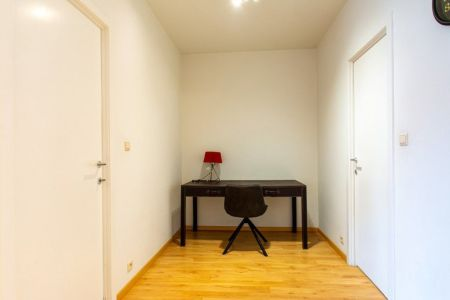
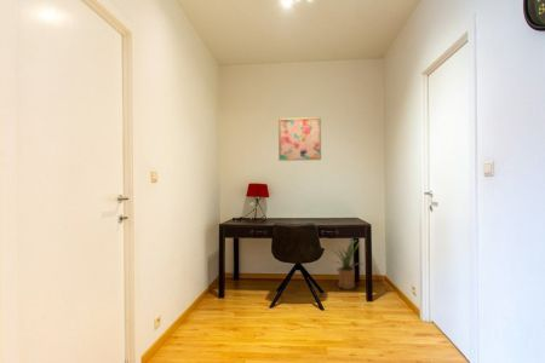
+ house plant (344, 263)
+ wall art (299, 139)
